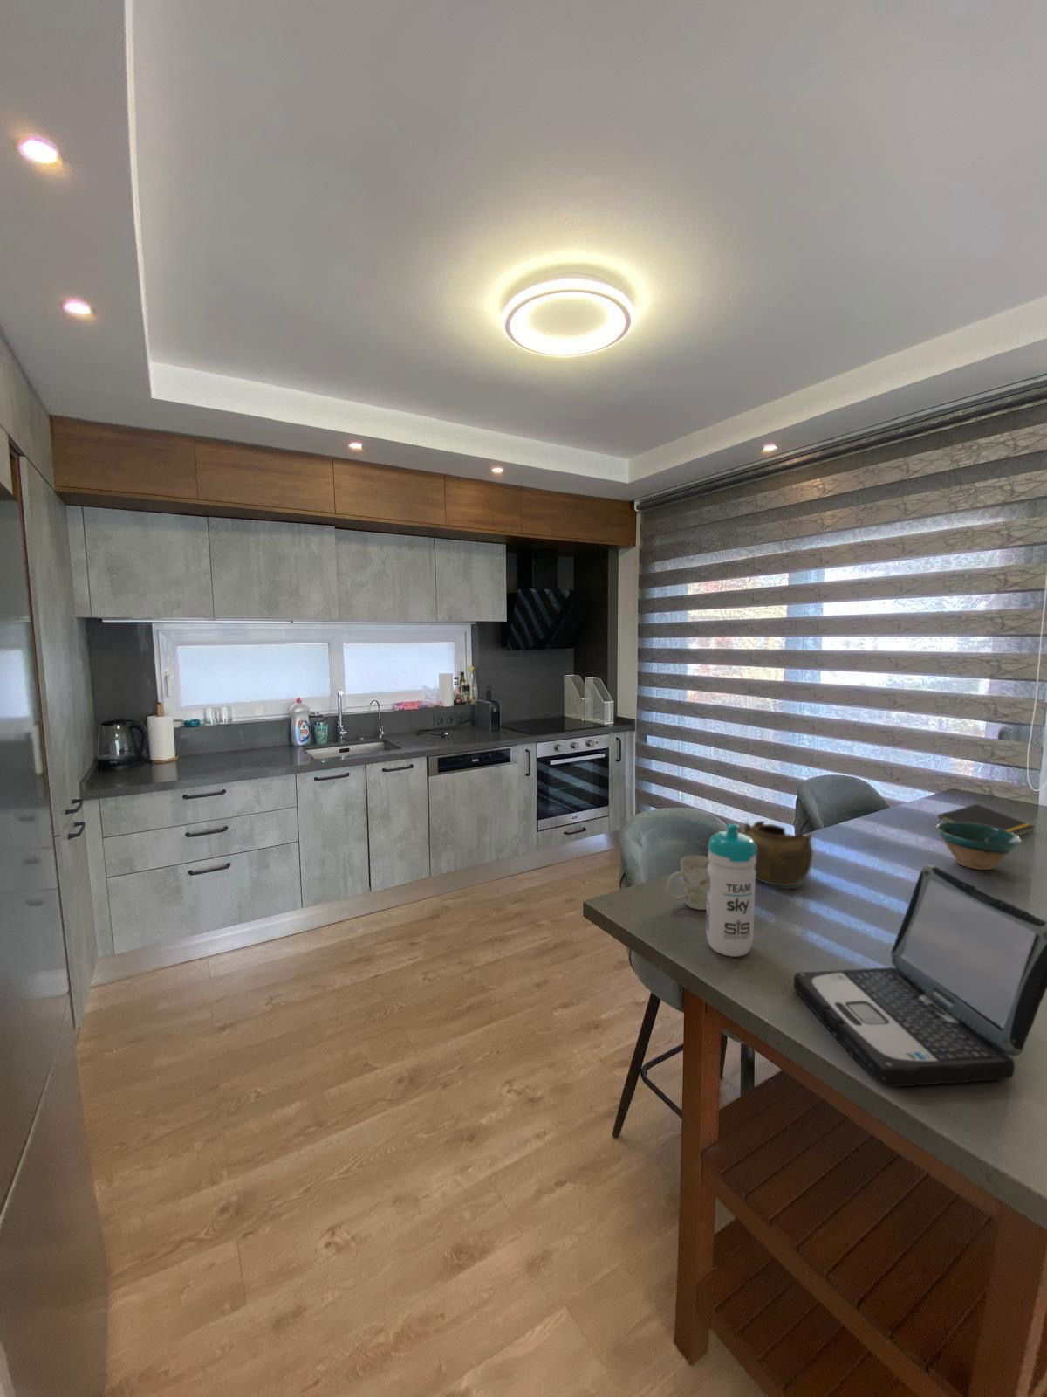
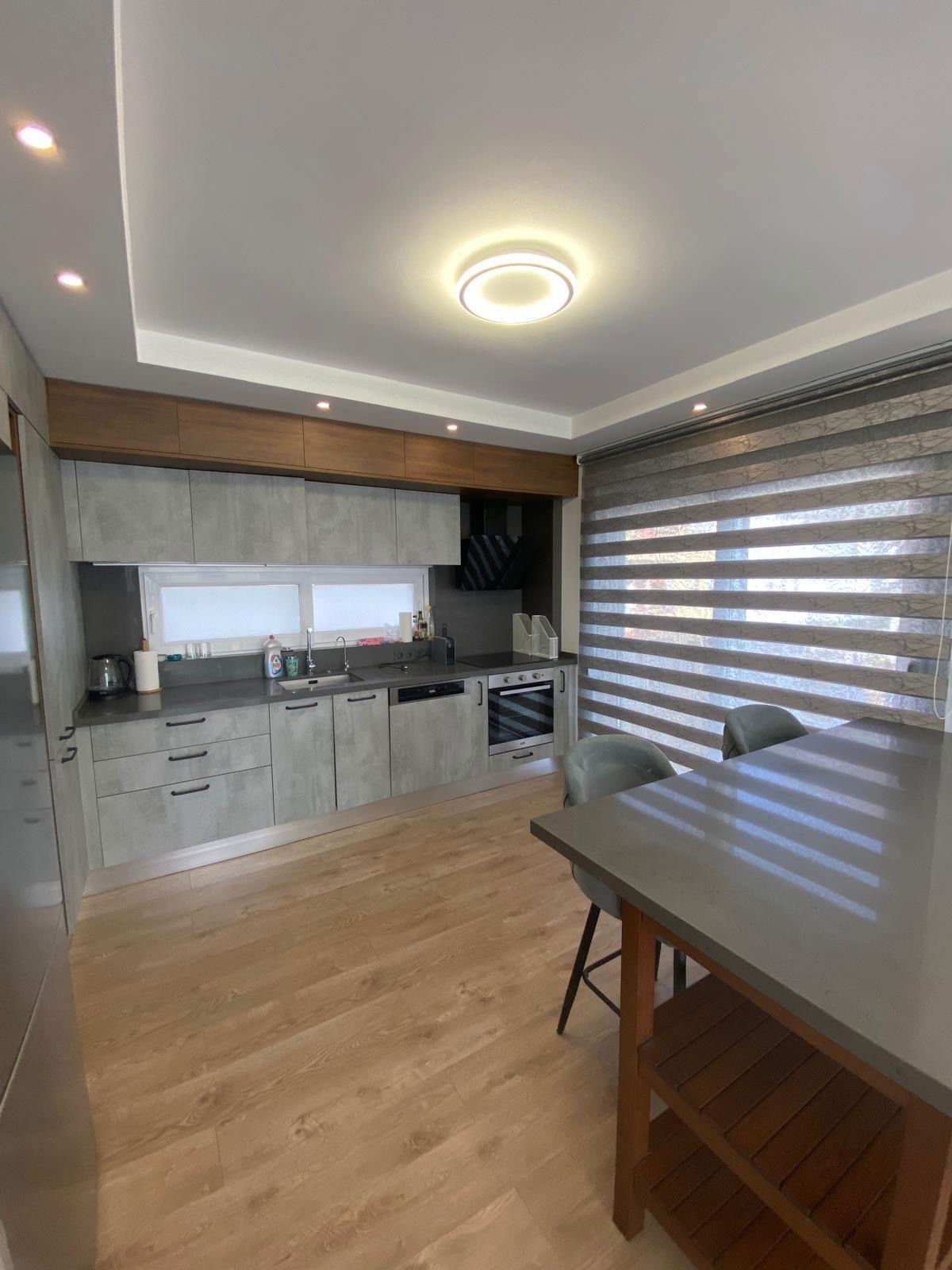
- teapot (769, 850)
- mug (691, 884)
- laptop (913, 960)
- water bottle (730, 887)
- bowl (976, 848)
- notepad (985, 822)
